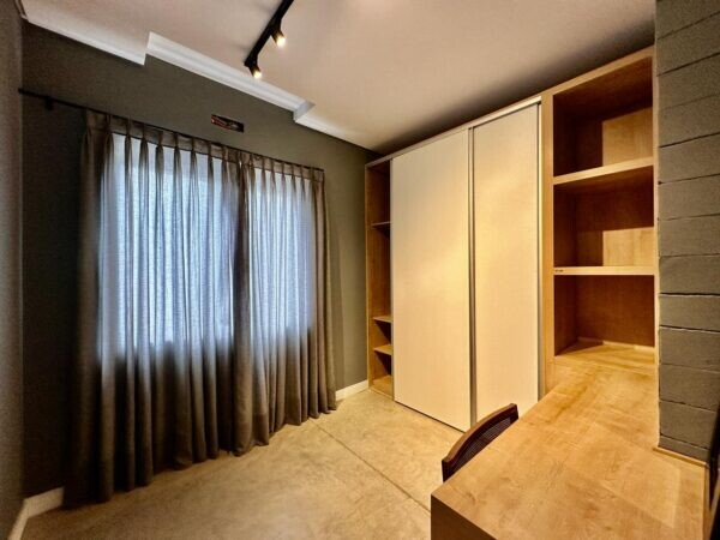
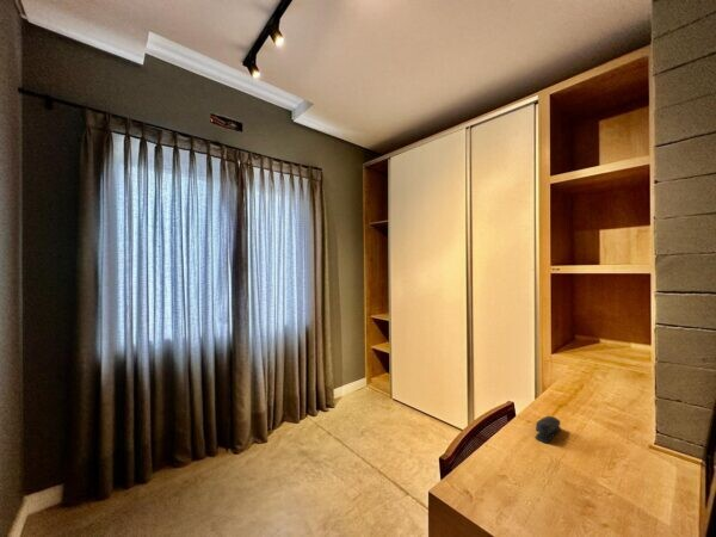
+ stapler (548, 425)
